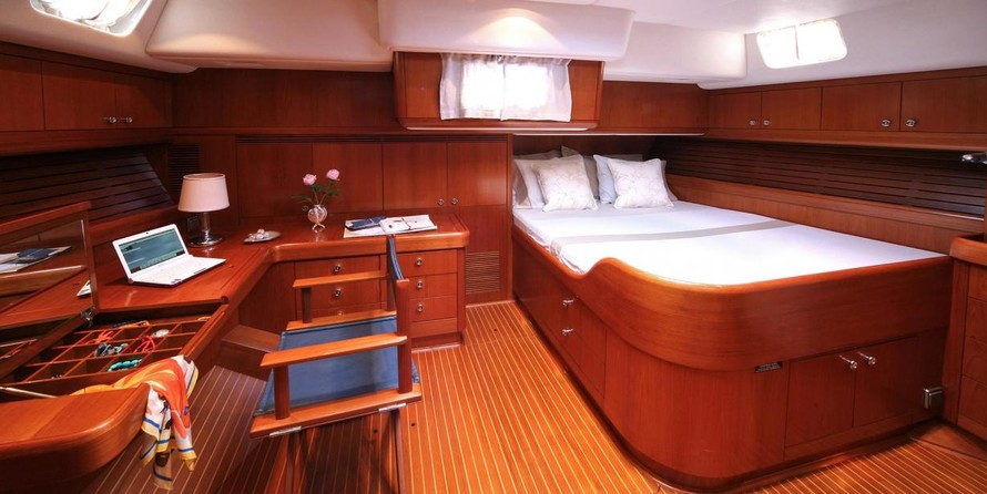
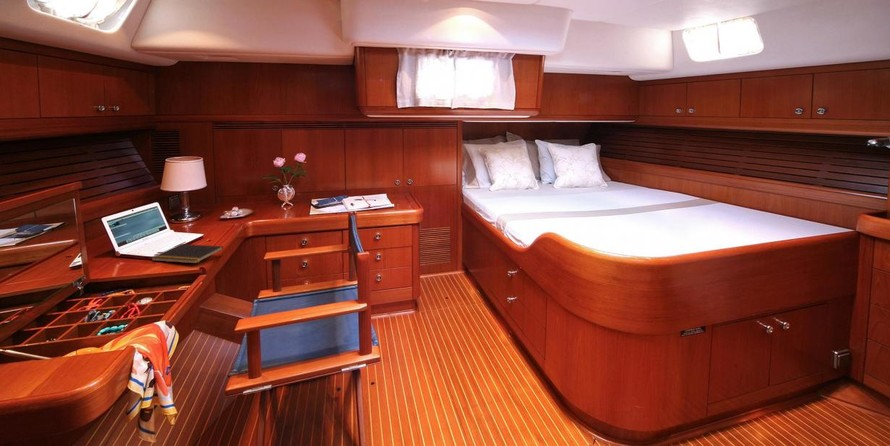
+ notepad (188, 253)
